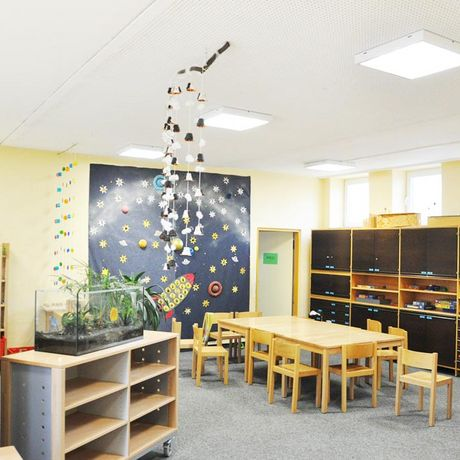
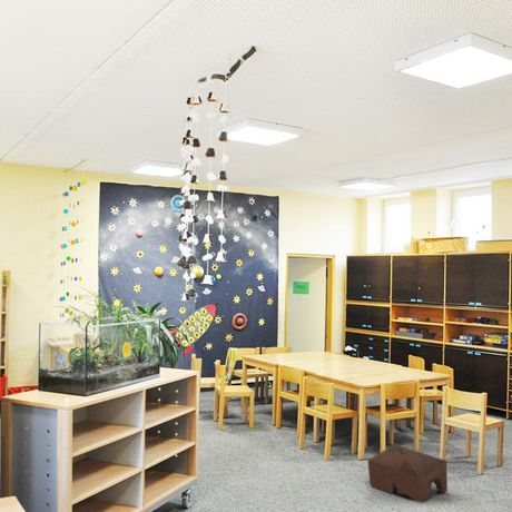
+ stool (407, 472)
